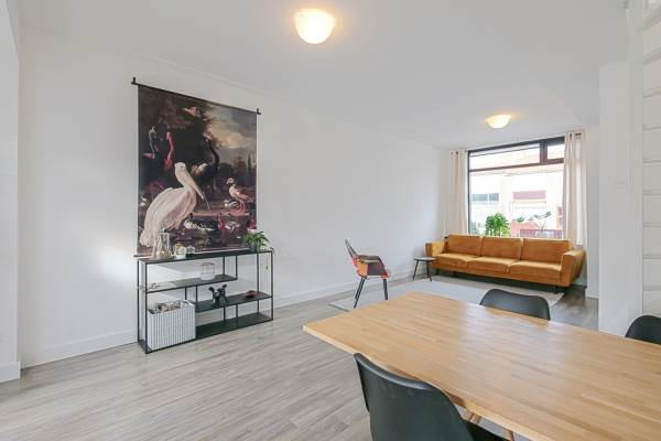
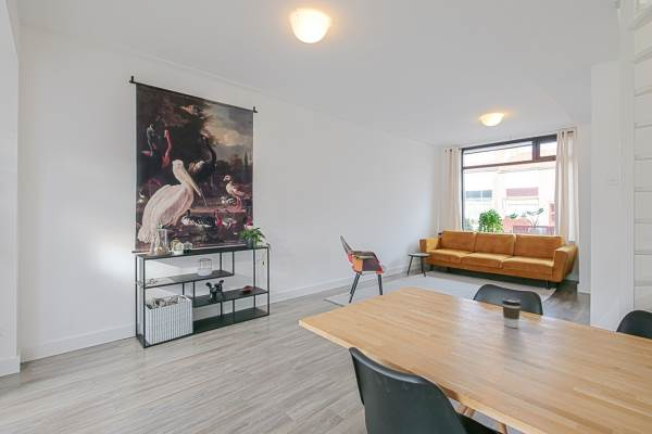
+ coffee cup (511, 312)
